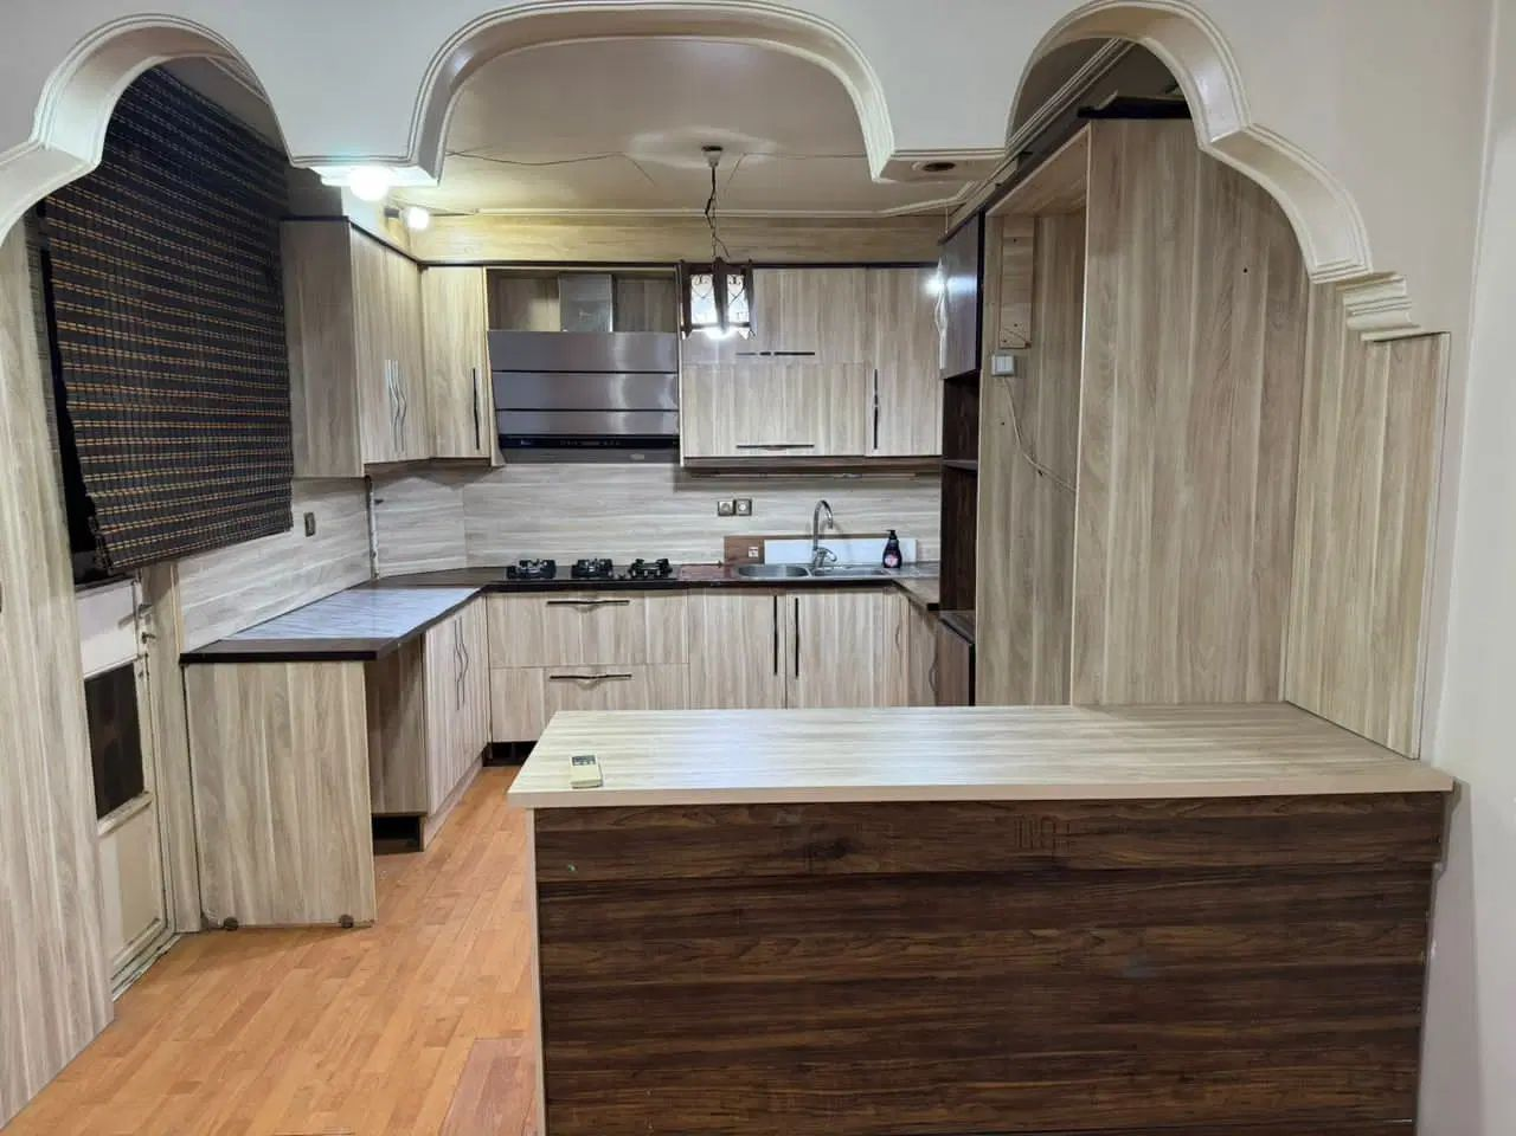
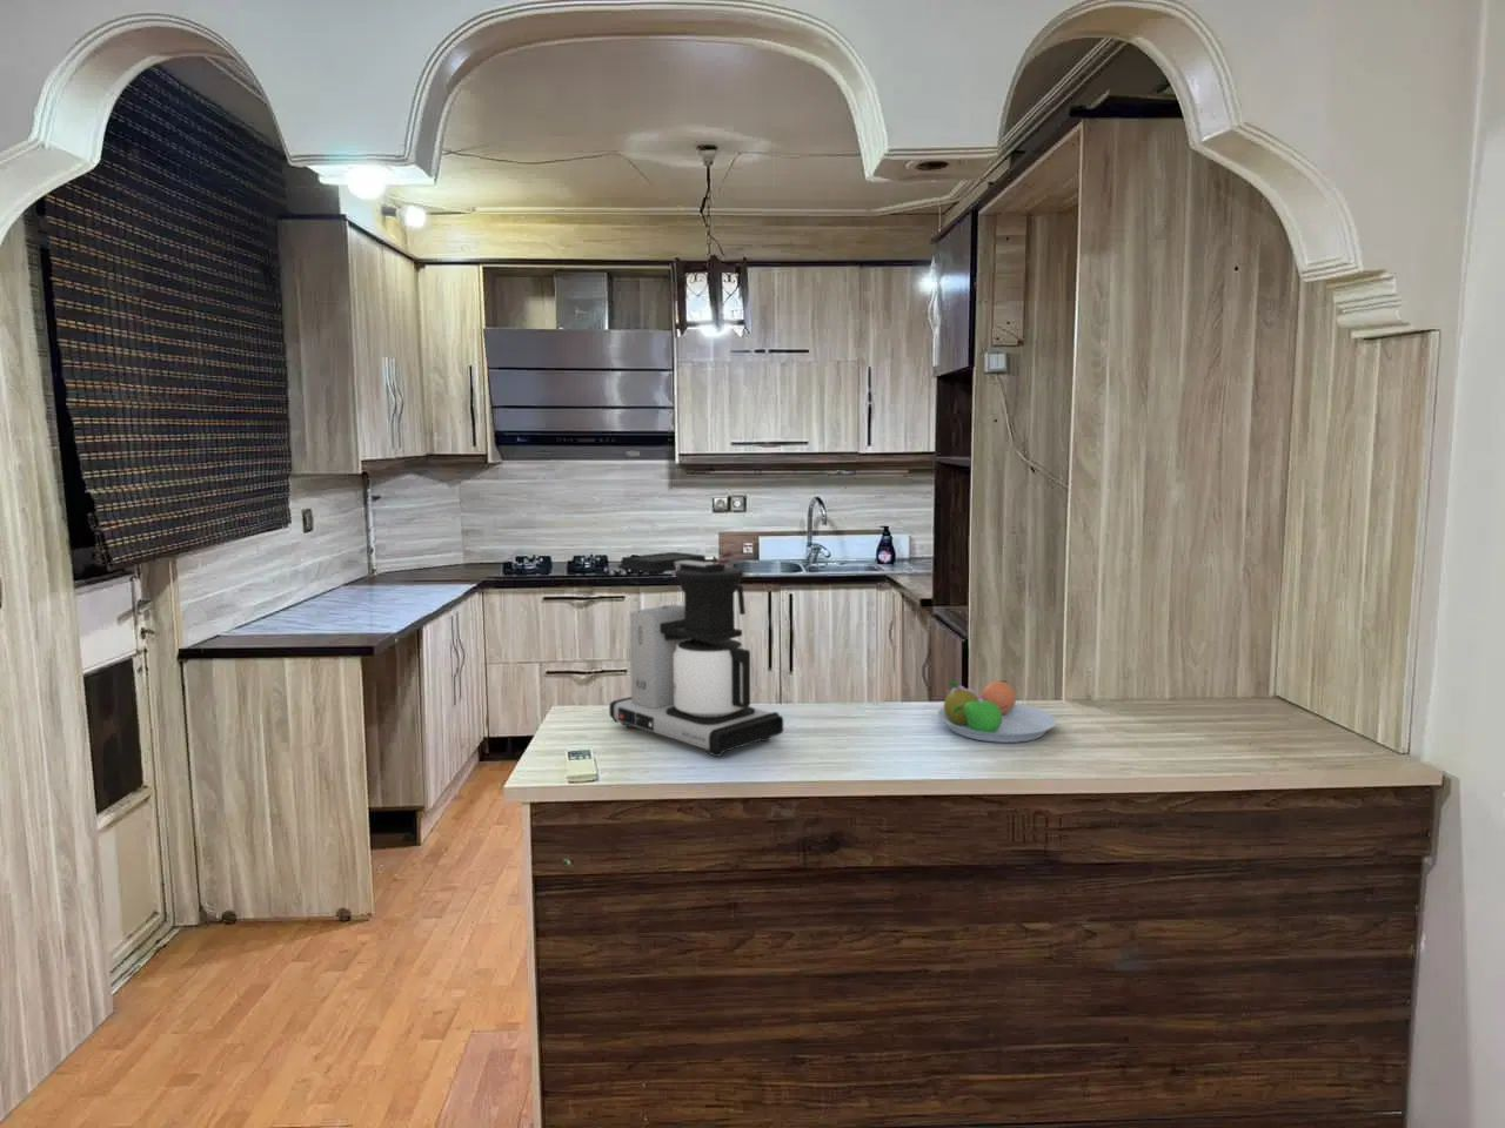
+ coffee maker (692, 646)
+ fruit bowl (992, 706)
